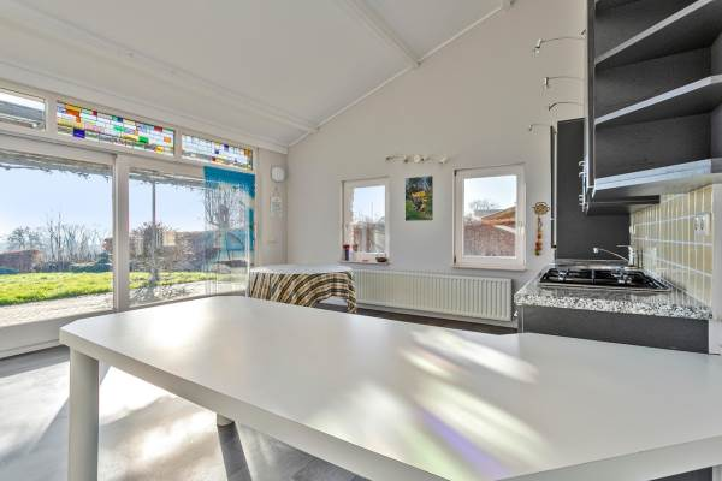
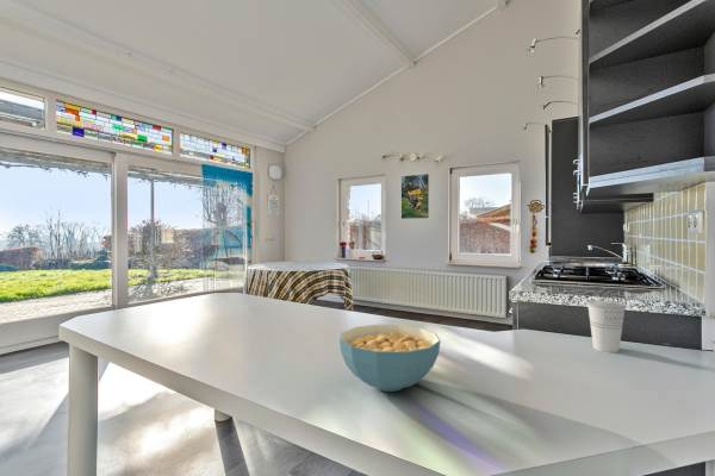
+ cup (605, 326)
+ cereal bowl (388, 361)
